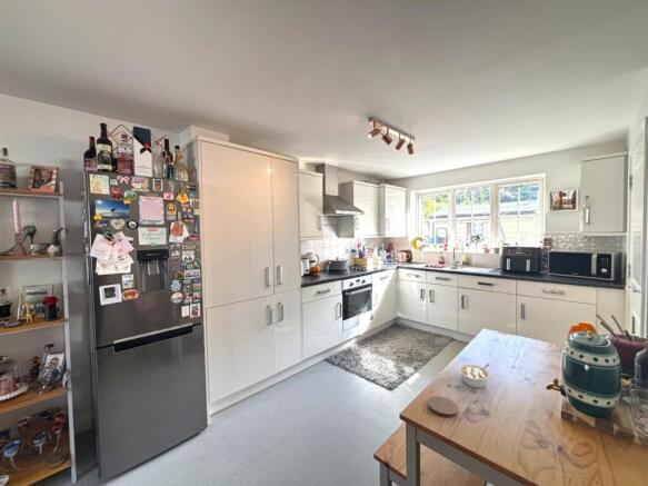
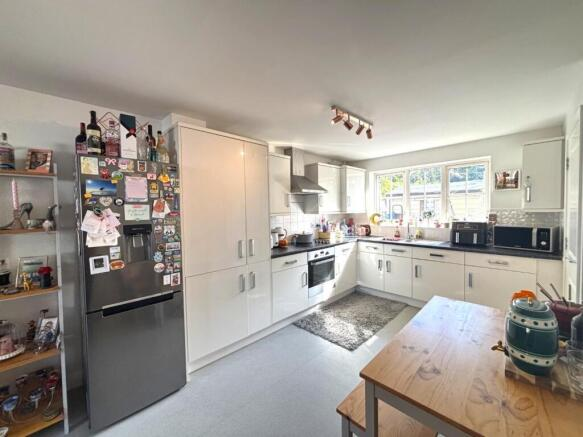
- coaster (442, 406)
- legume (473, 374)
